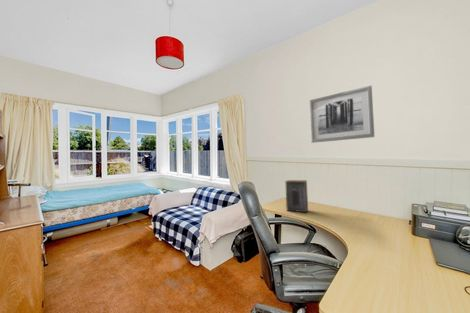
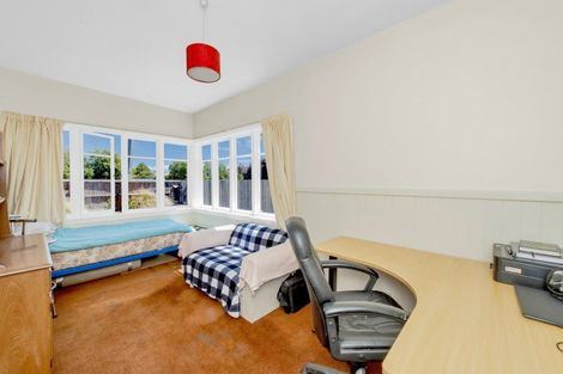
- wall art (338, 116)
- book (296, 195)
